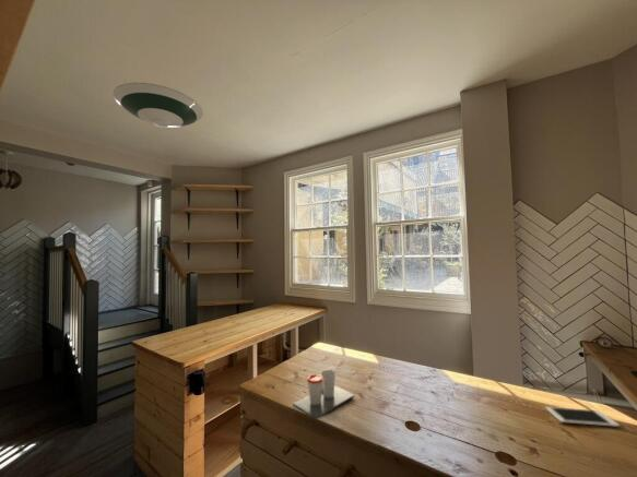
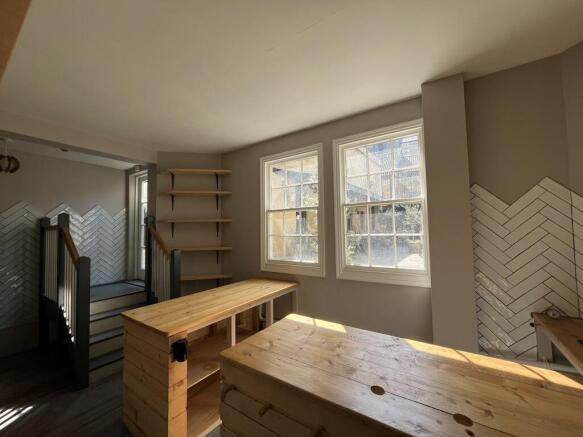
- cell phone (580, 416)
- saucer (161, 115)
- cup (321, 386)
